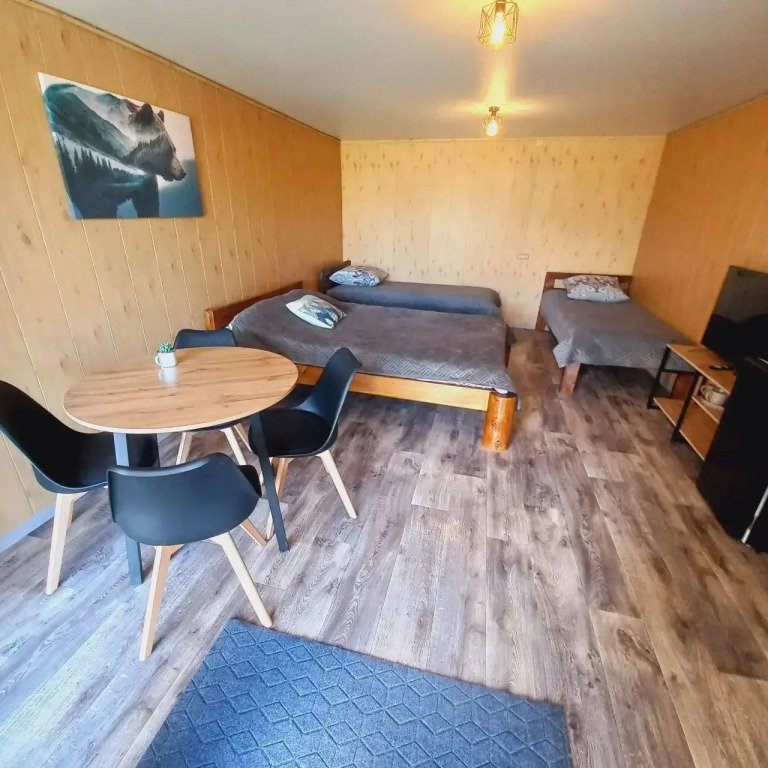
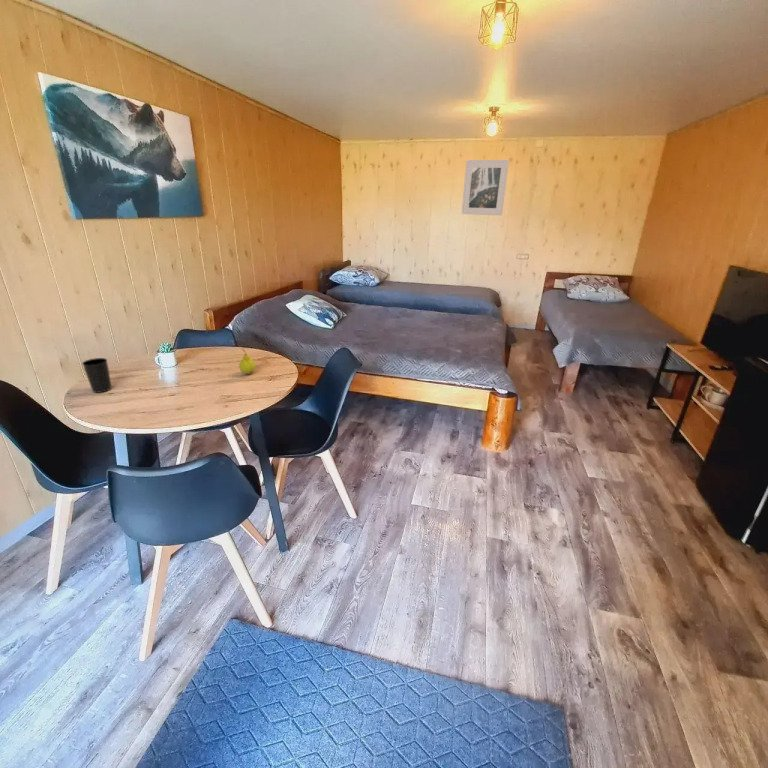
+ fruit (247, 360)
+ cup (98, 375)
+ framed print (484, 188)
